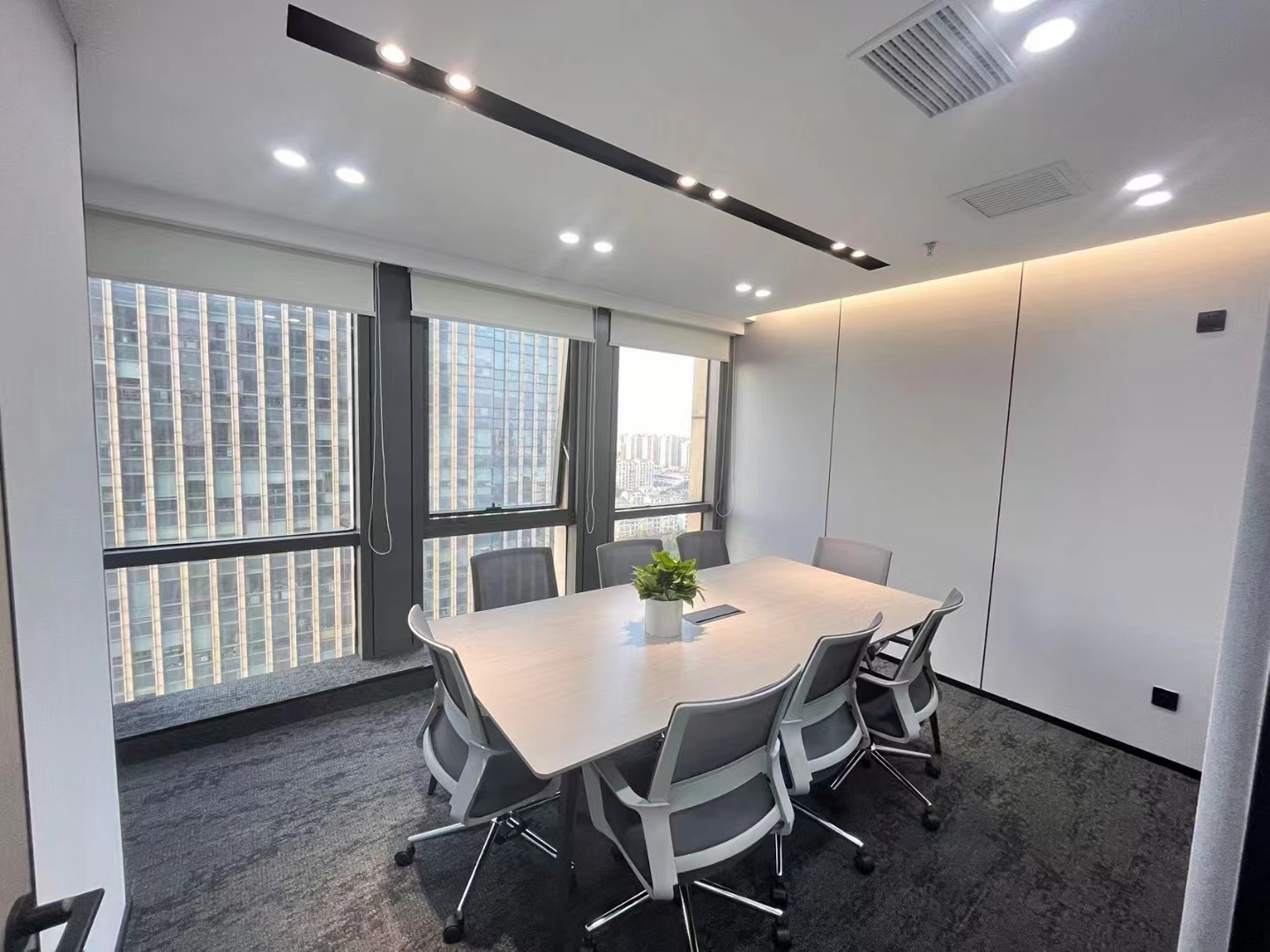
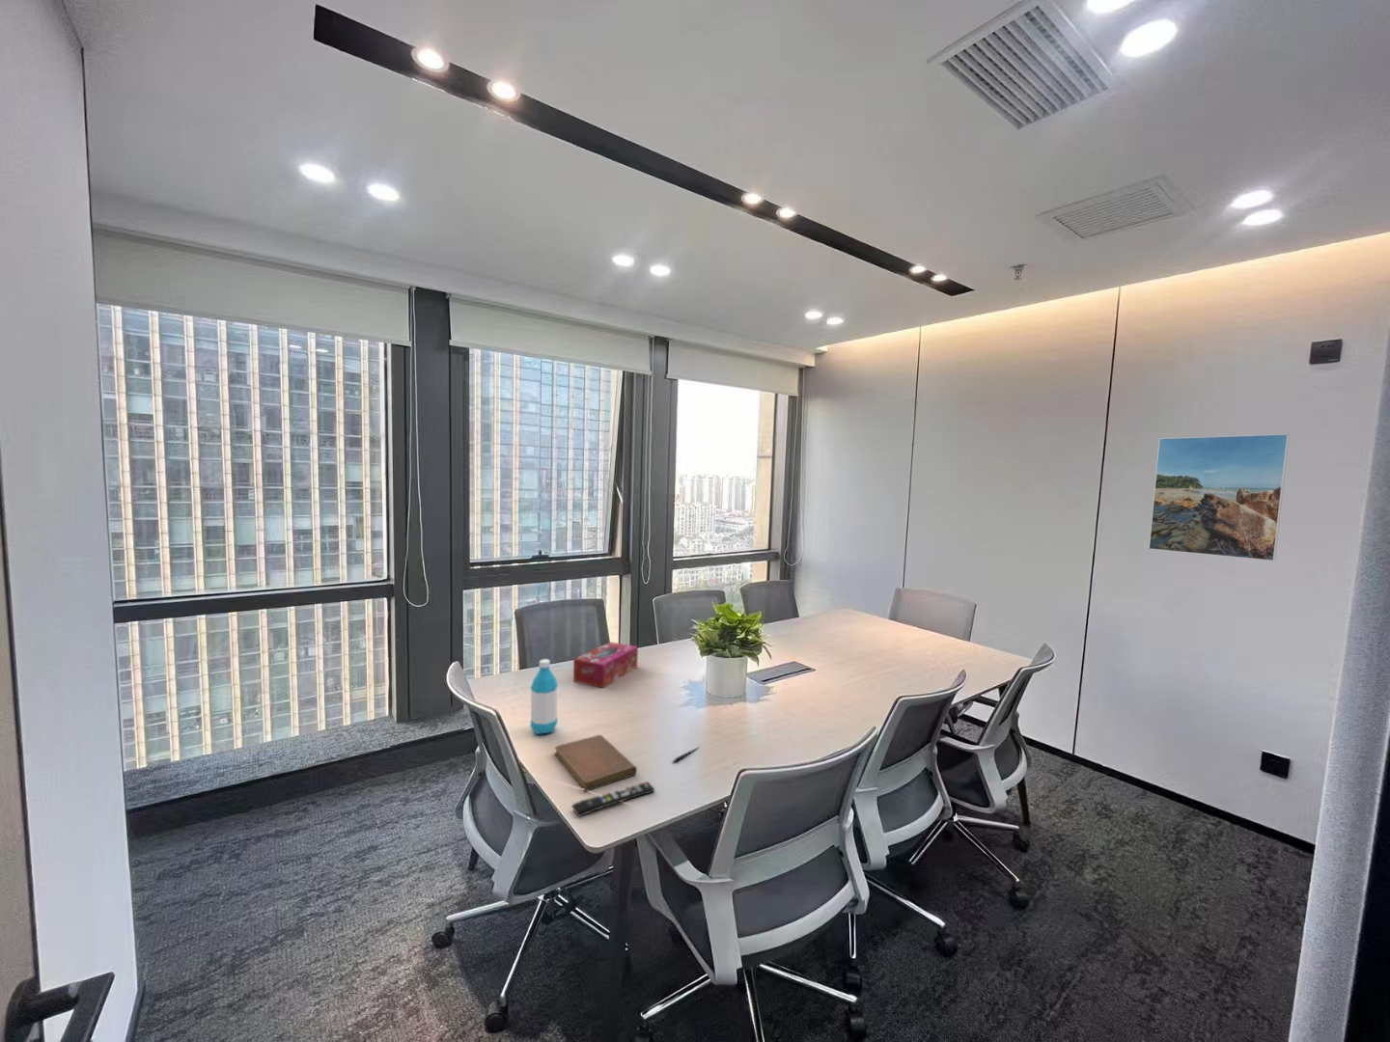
+ water bottle (544, 696)
+ tissue box (606, 663)
+ remote control (614, 798)
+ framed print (1214, 496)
+ notebook (593, 760)
+ pen (686, 753)
